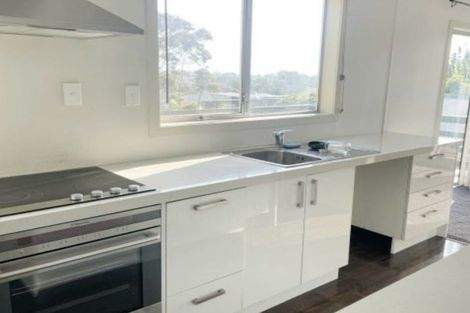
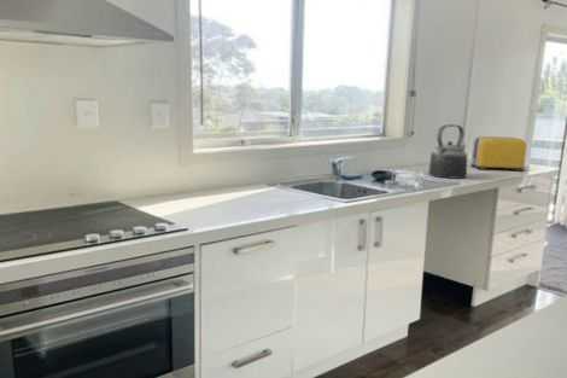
+ kettle (451, 150)
+ toaster (496, 152)
